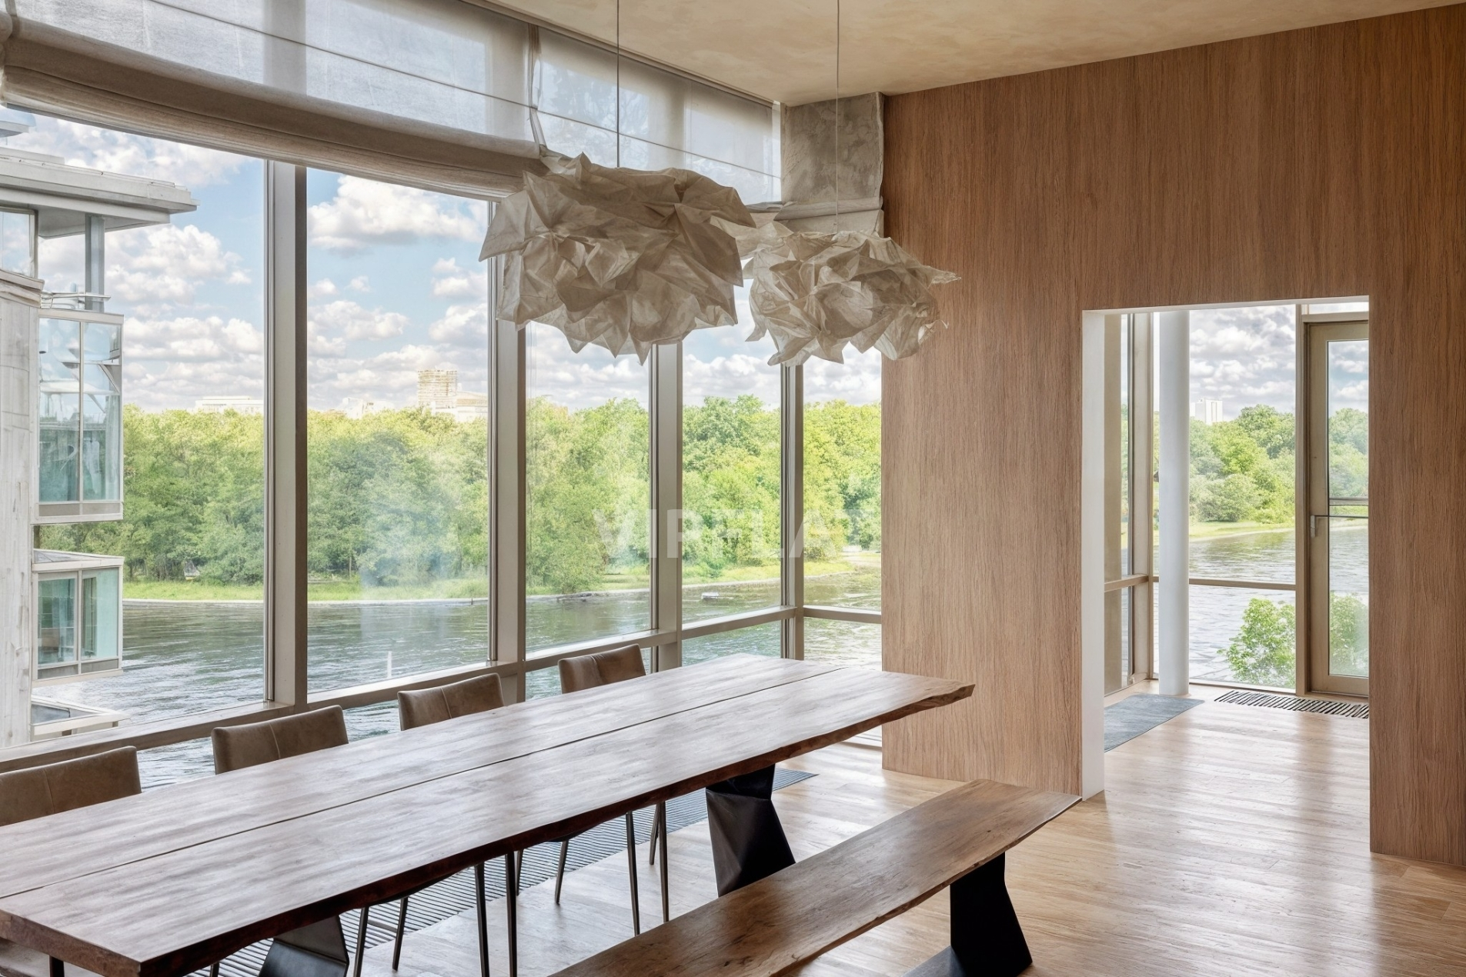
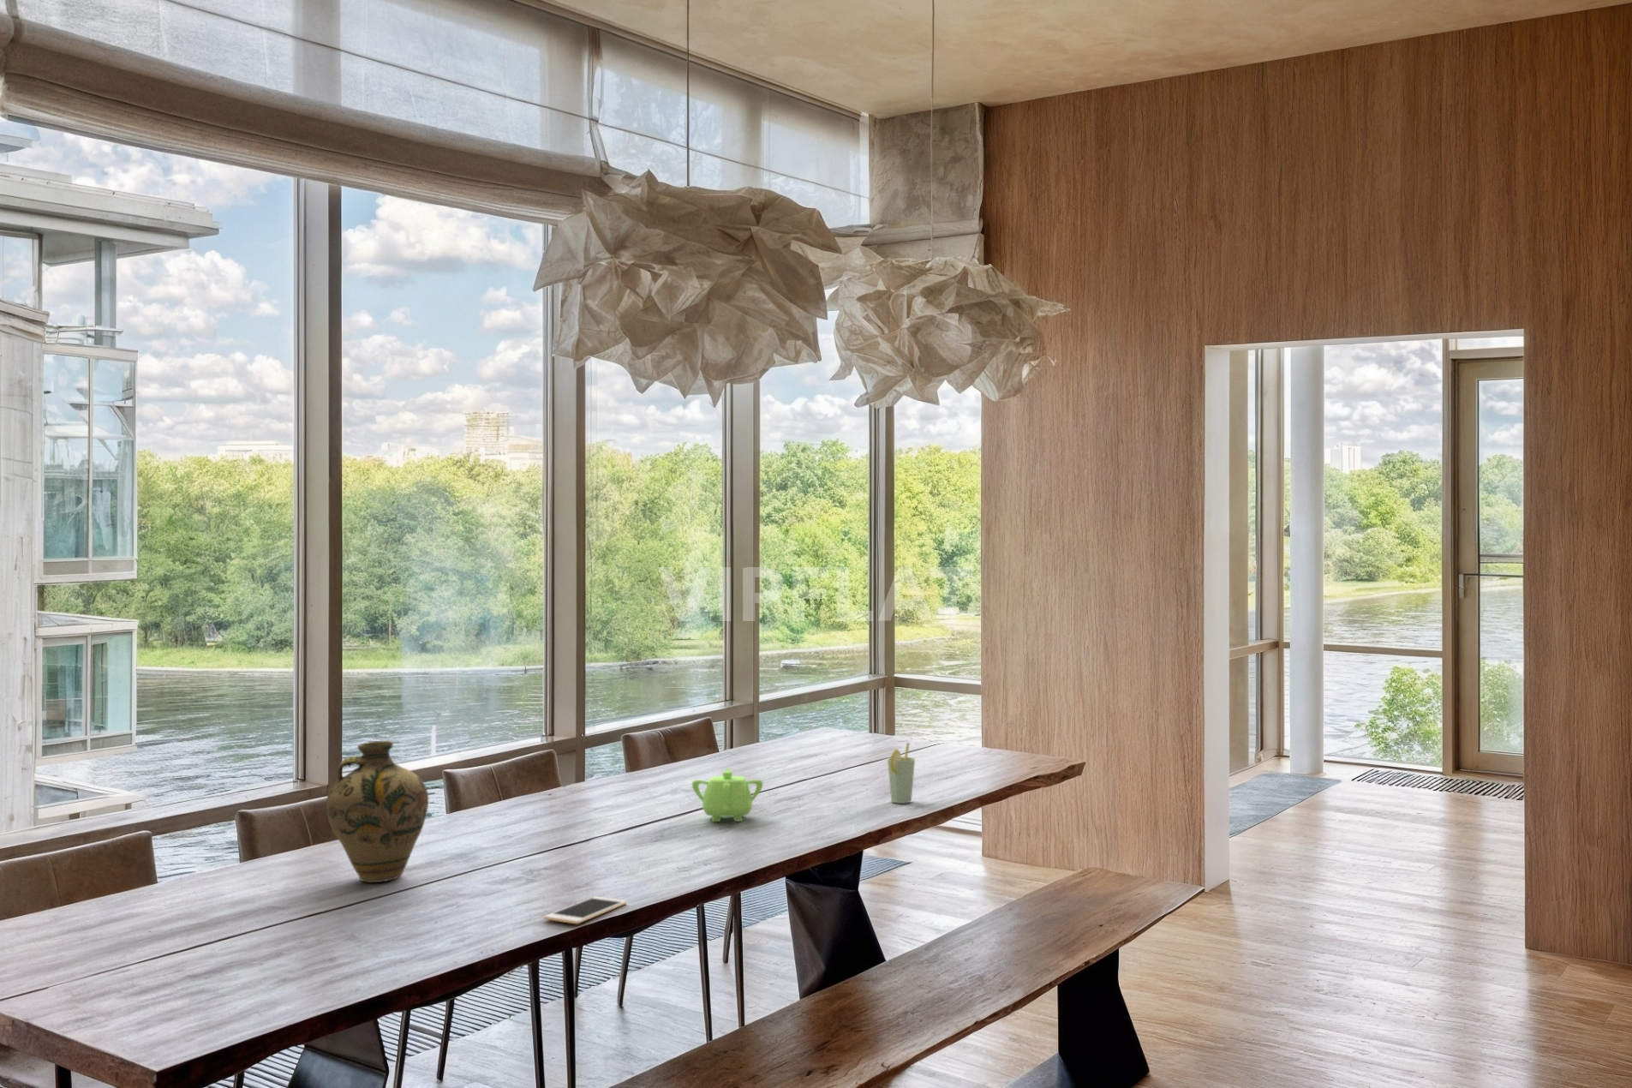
+ teapot (727, 793)
+ cup (900, 772)
+ cell phone (586, 909)
+ jug (378, 810)
